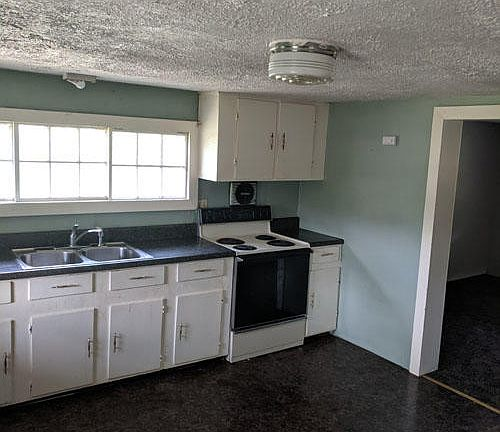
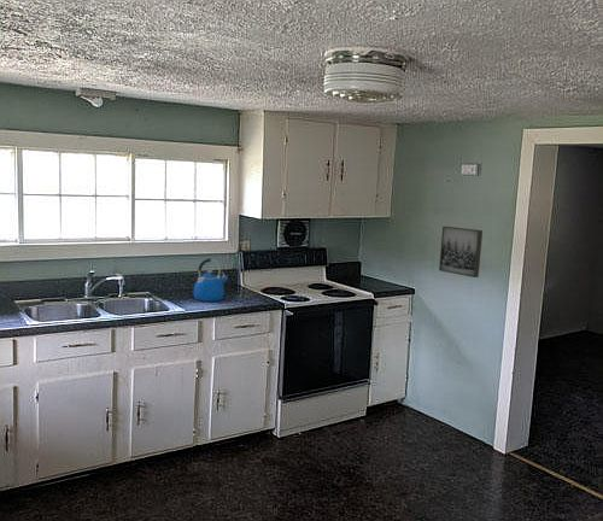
+ wall art (459, 251)
+ kettle (212, 279)
